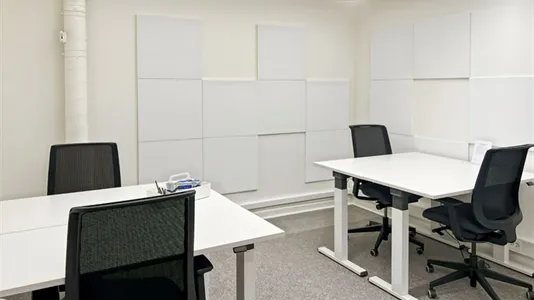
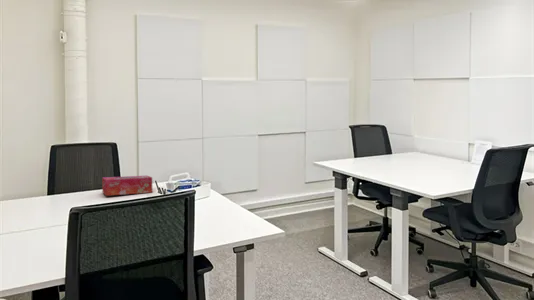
+ tissue box (127, 185)
